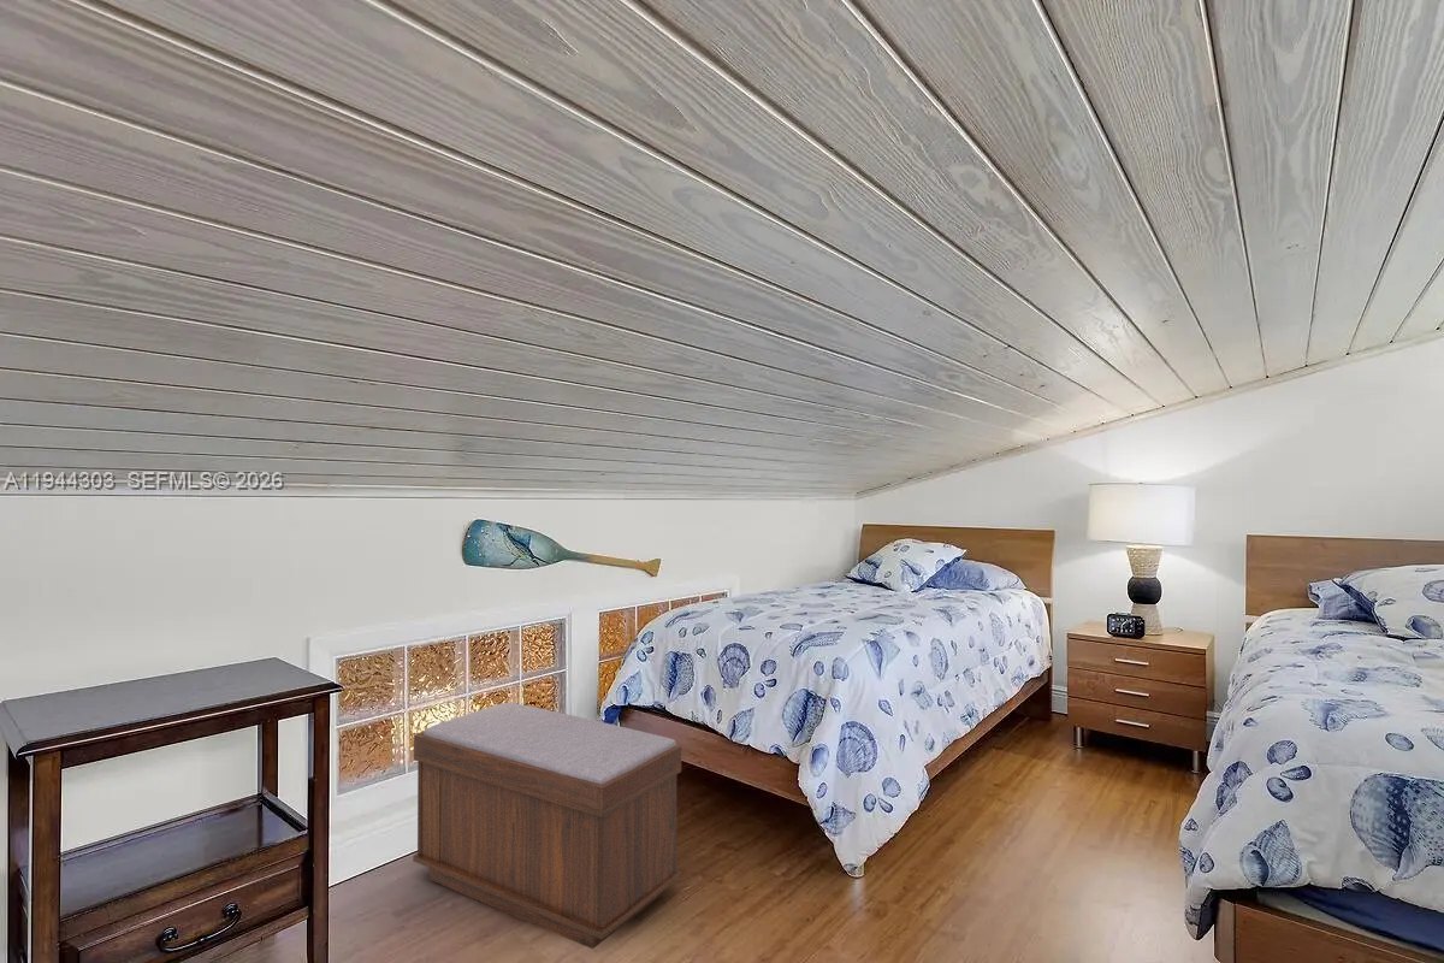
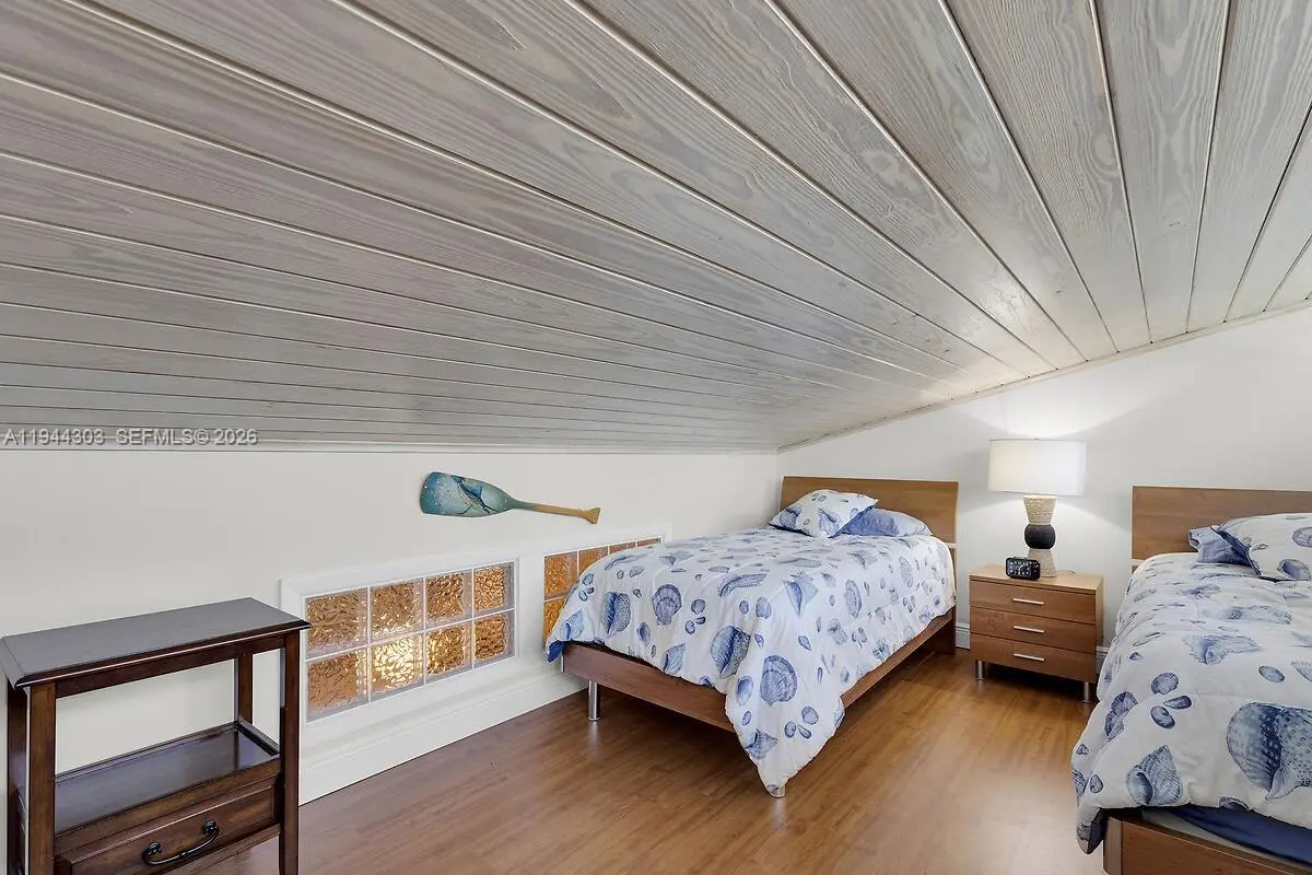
- bench (545, 808)
